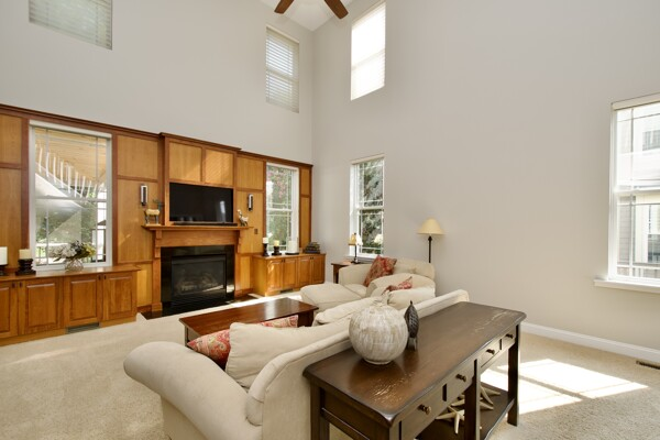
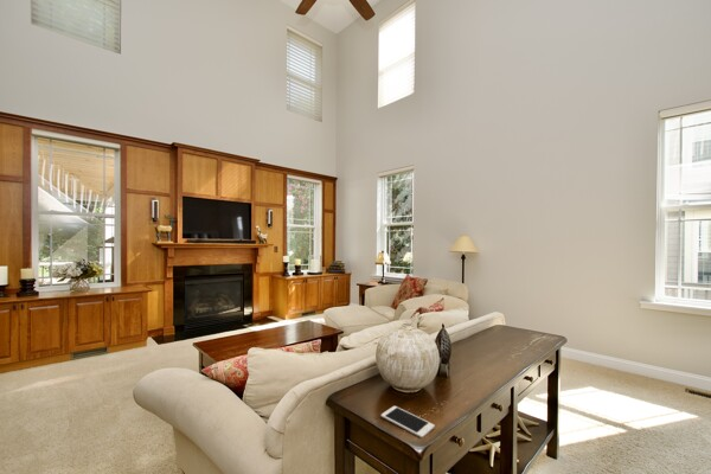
+ cell phone (406, 419)
